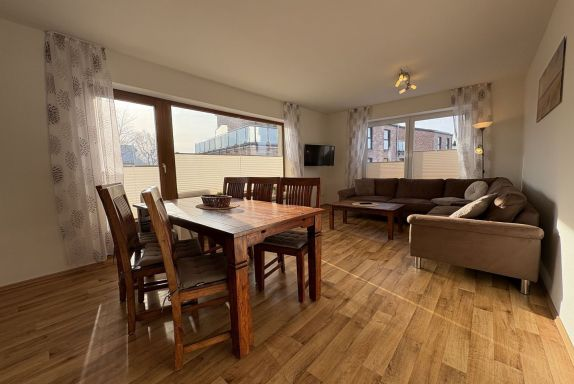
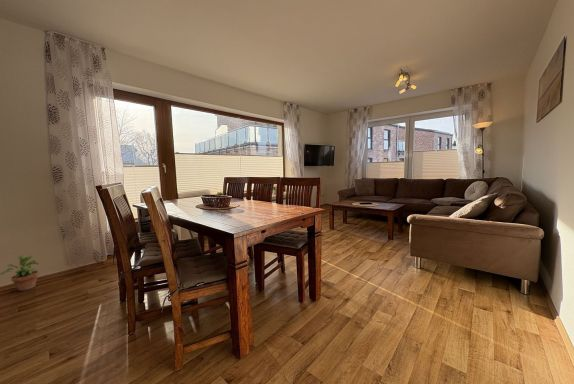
+ potted plant (21, 272)
